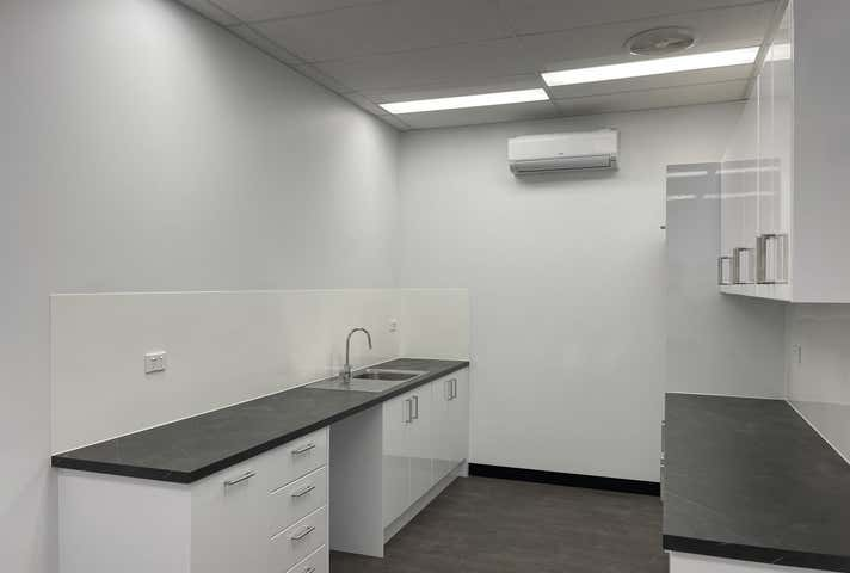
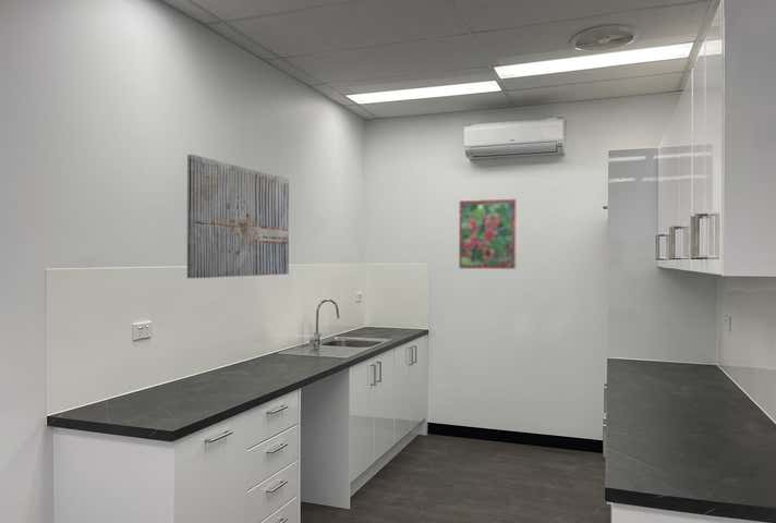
+ wall art (244, 222)
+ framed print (486, 234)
